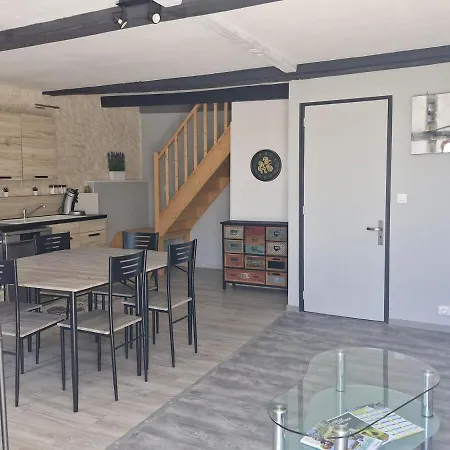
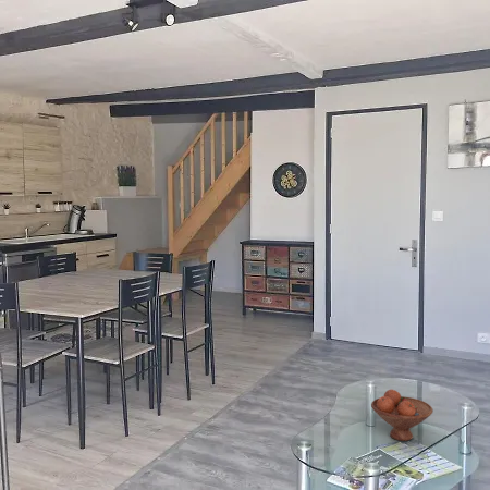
+ fruit bowl (401, 415)
